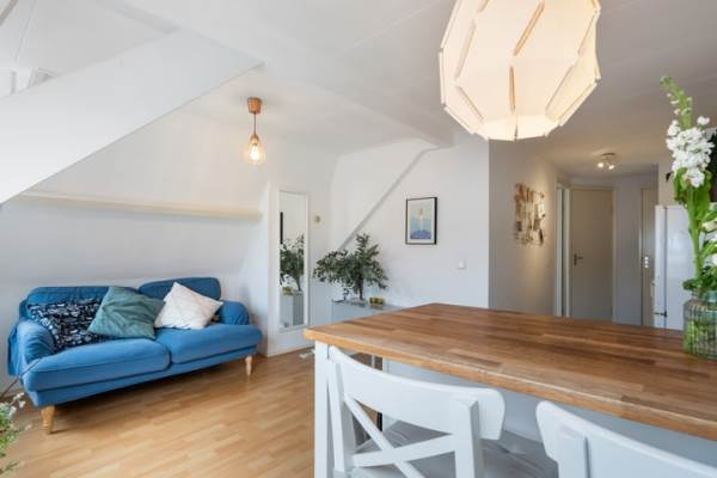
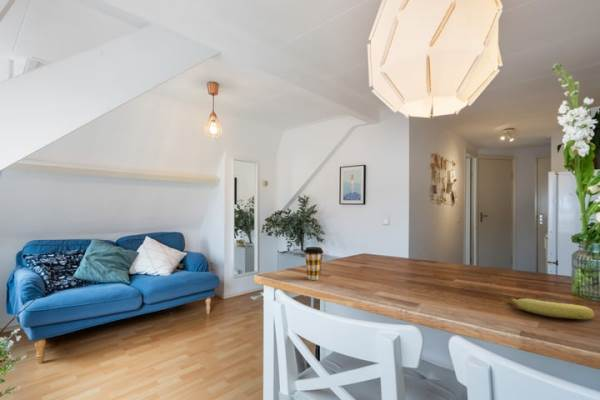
+ coffee cup (313, 263)
+ fruit (548, 305)
